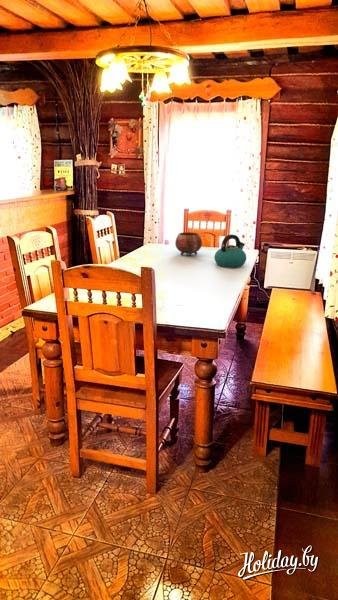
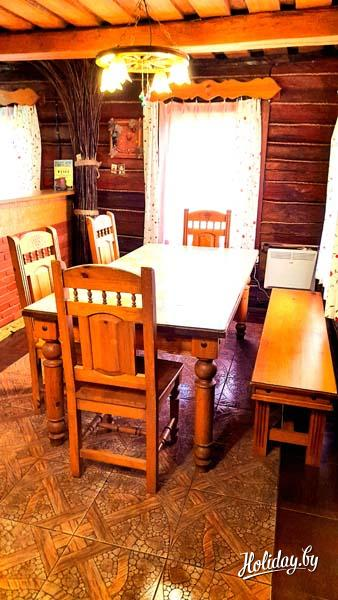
- kettle (232, 249)
- bowl (188, 244)
